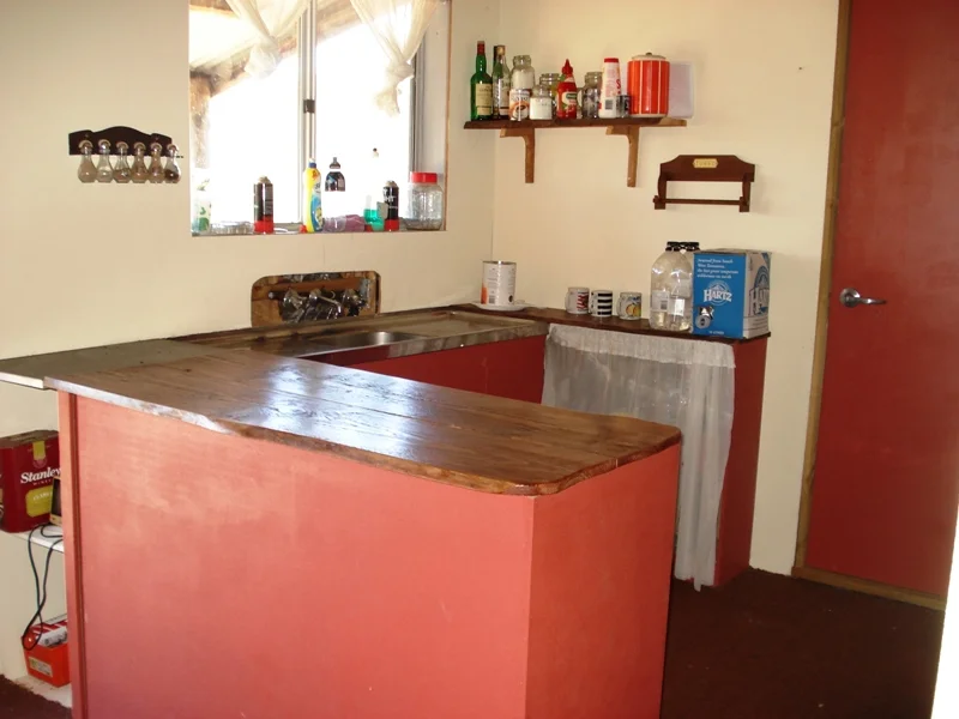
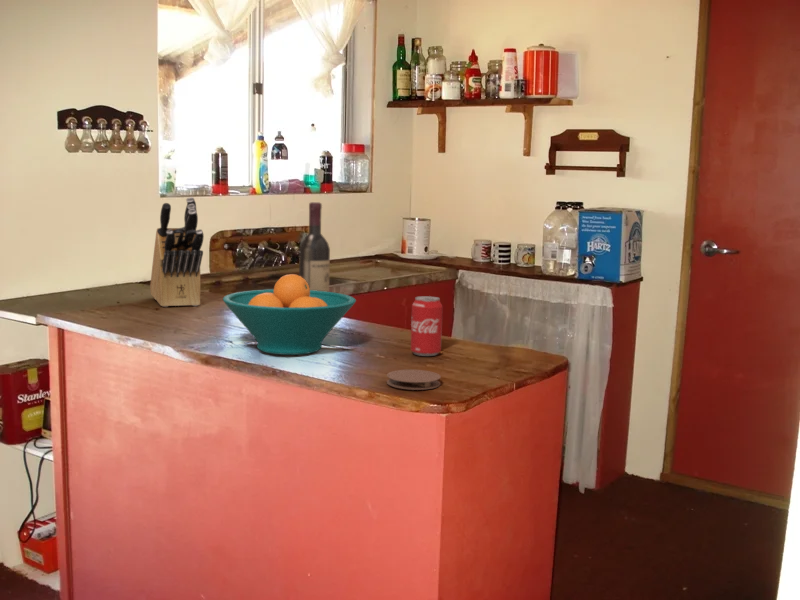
+ coaster (413, 379)
+ beverage can (426, 325)
+ knife block (176, 249)
+ fruit bowl (289, 312)
+ wine bottle (314, 263)
